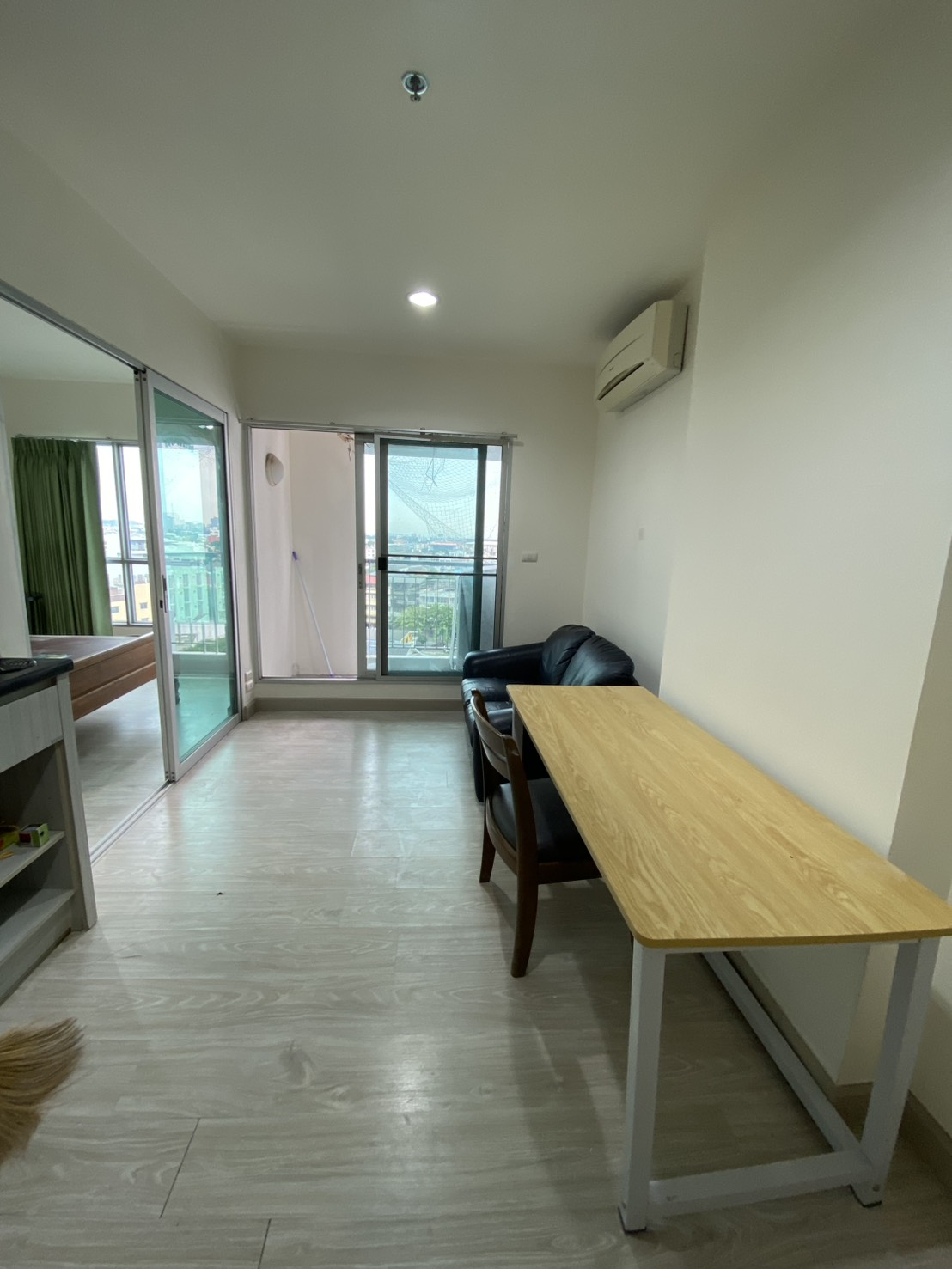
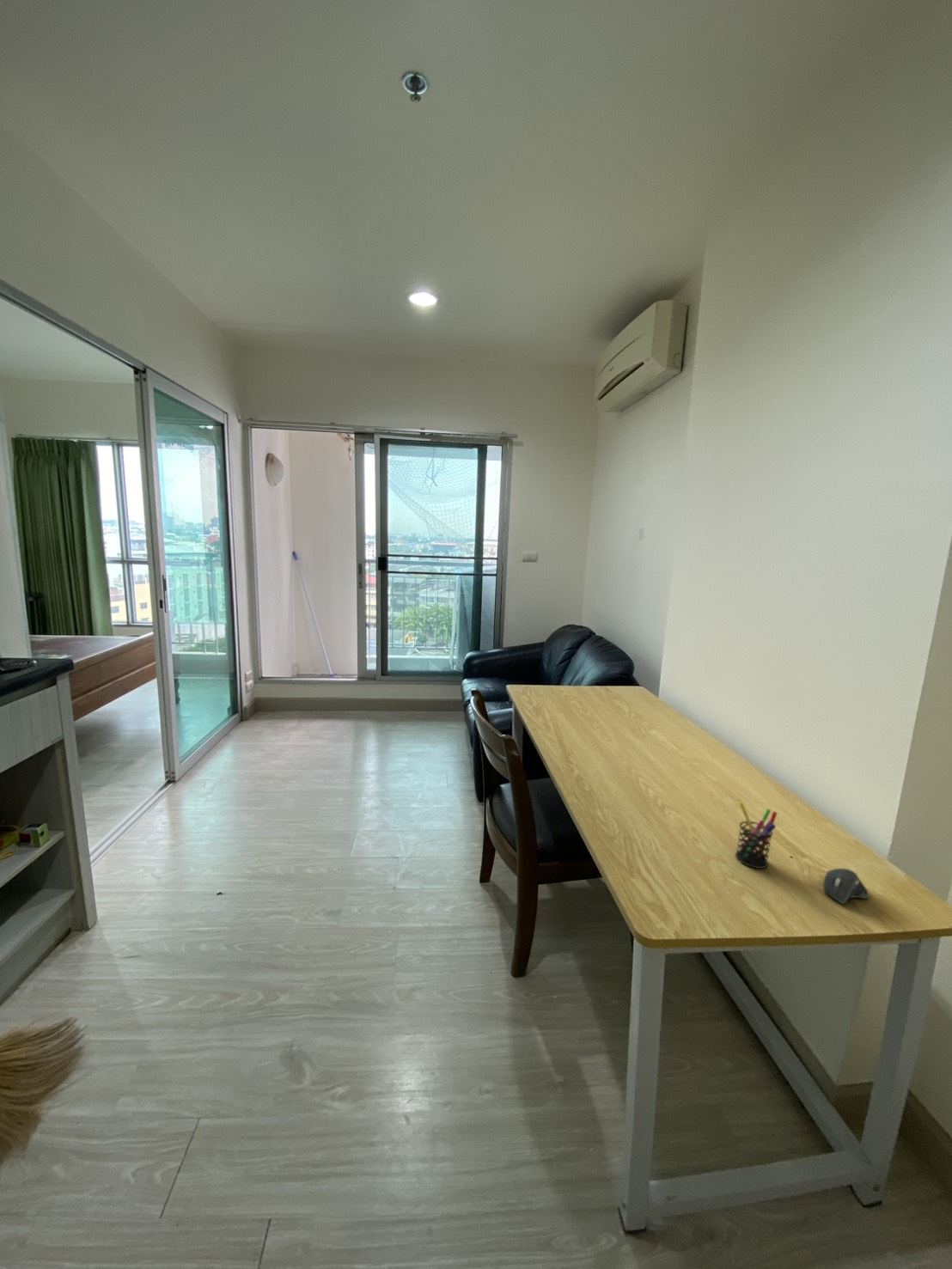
+ computer mouse (846, 882)
+ pen holder (759, 833)
